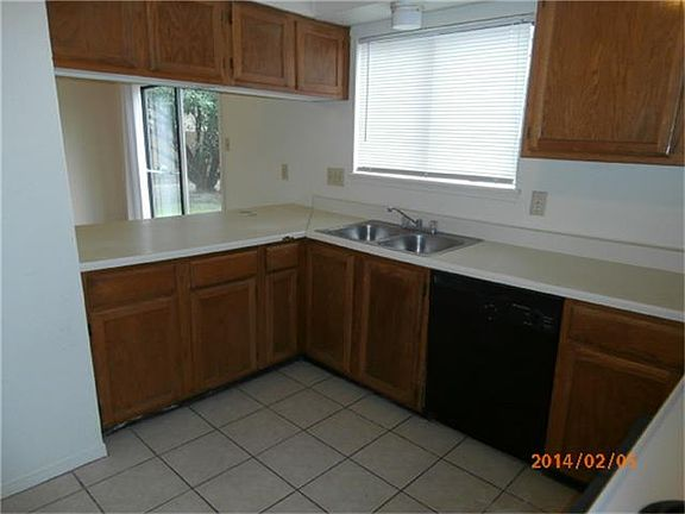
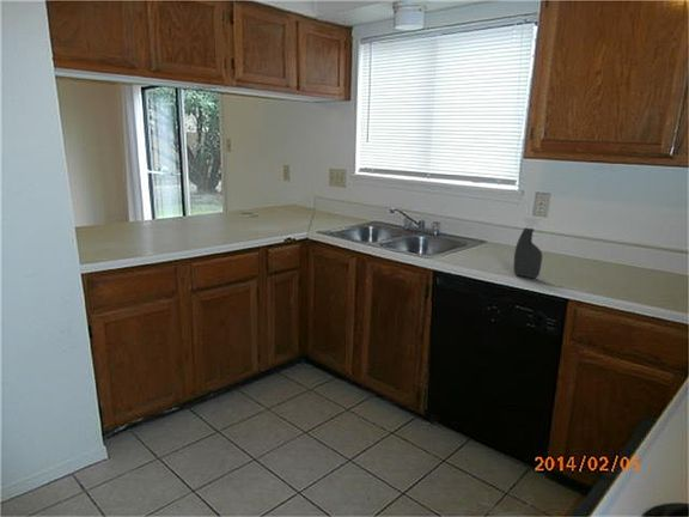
+ spray bottle (529, 247)
